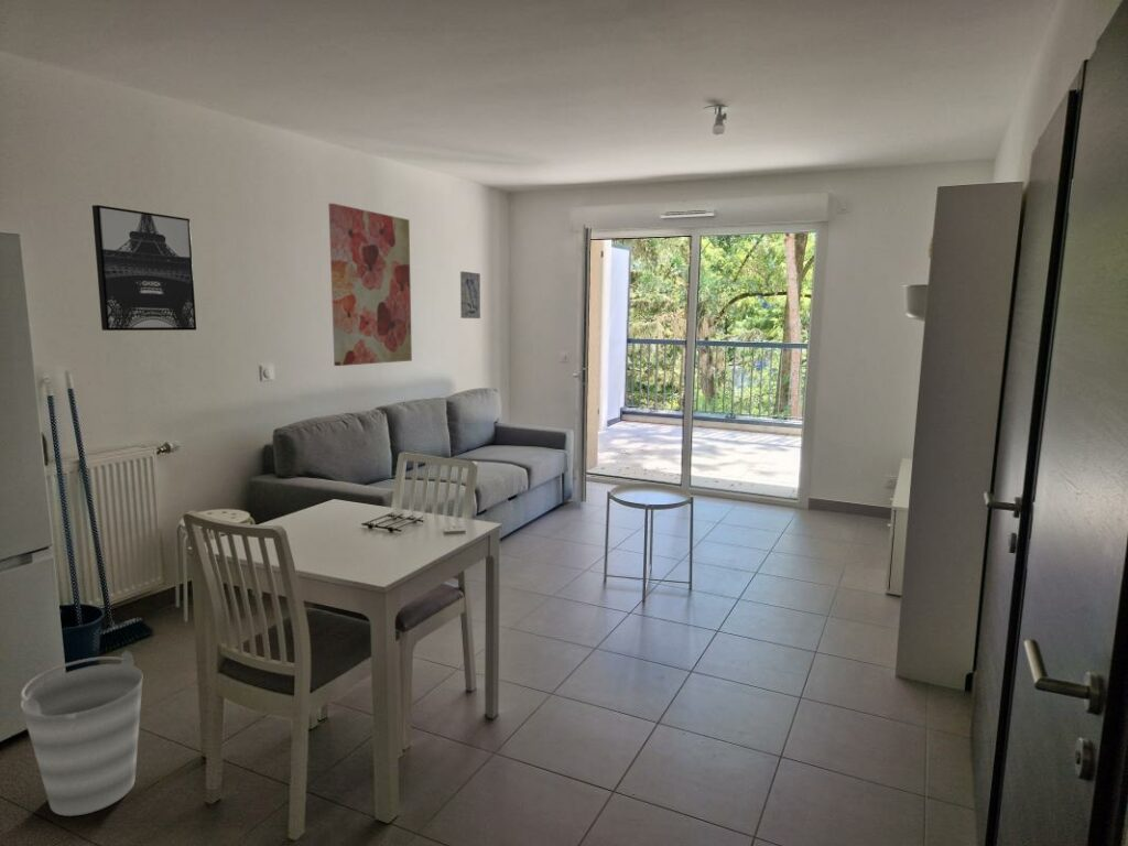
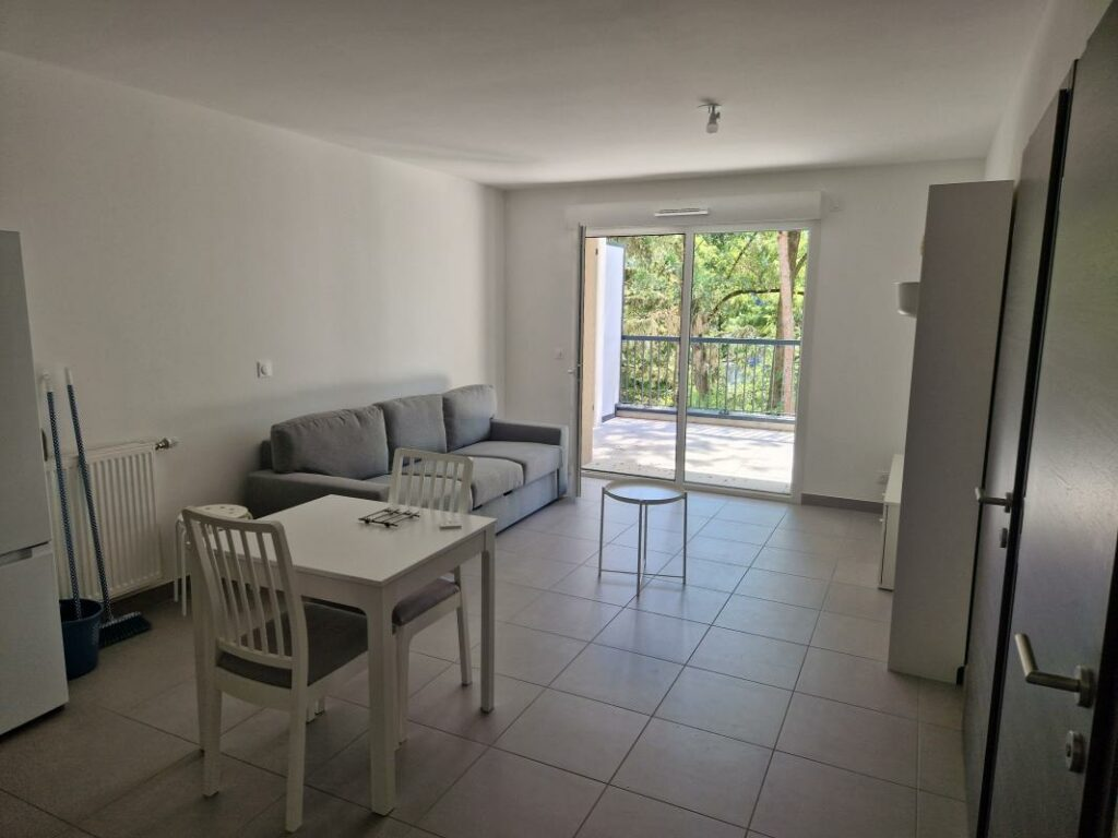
- bucket (87, 733)
- wall art (373, 289)
- wall art (148, 271)
- wall art (470, 295)
